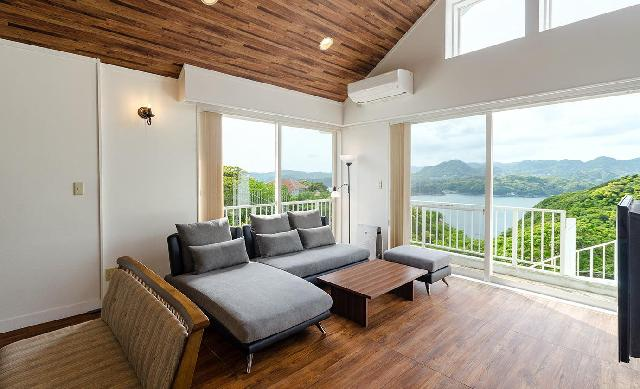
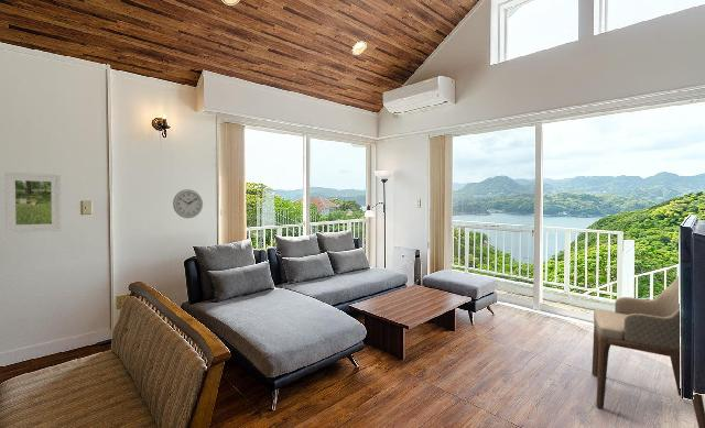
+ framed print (33, 202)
+ wall clock (188, 204)
+ armchair (640, 334)
